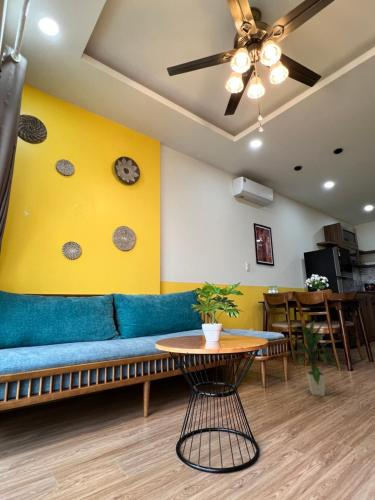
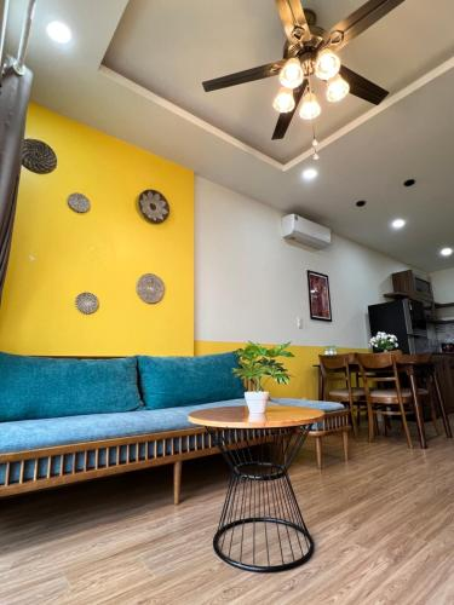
- indoor plant (312, 356)
